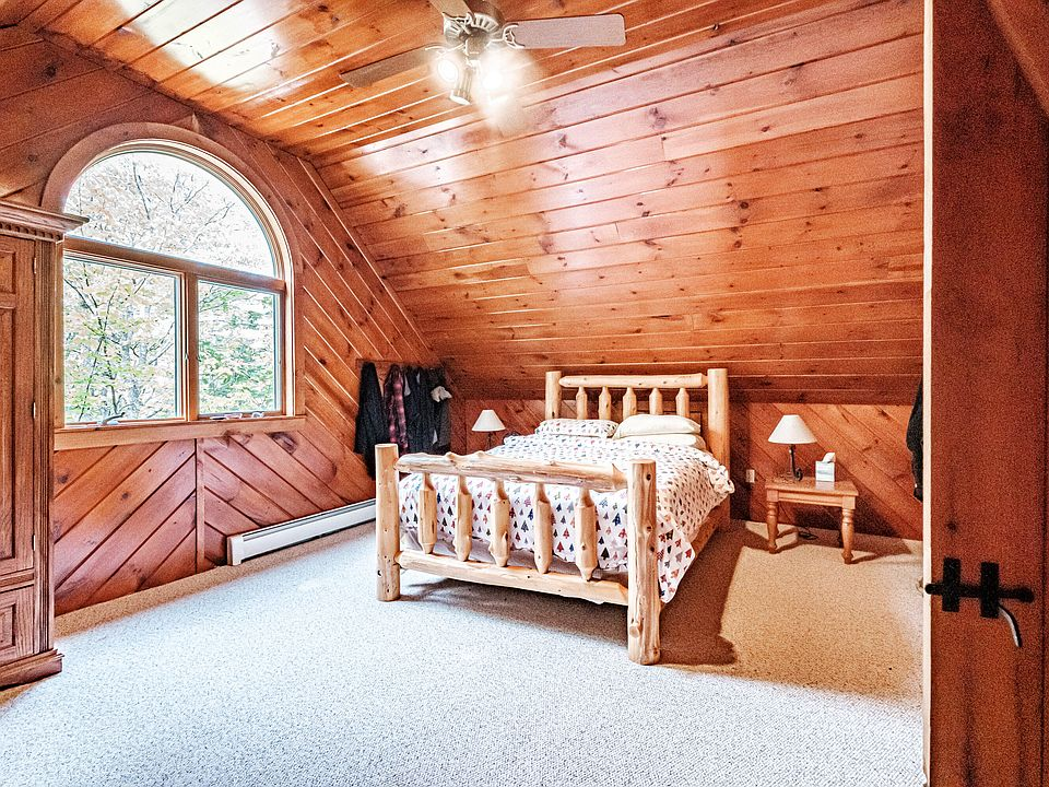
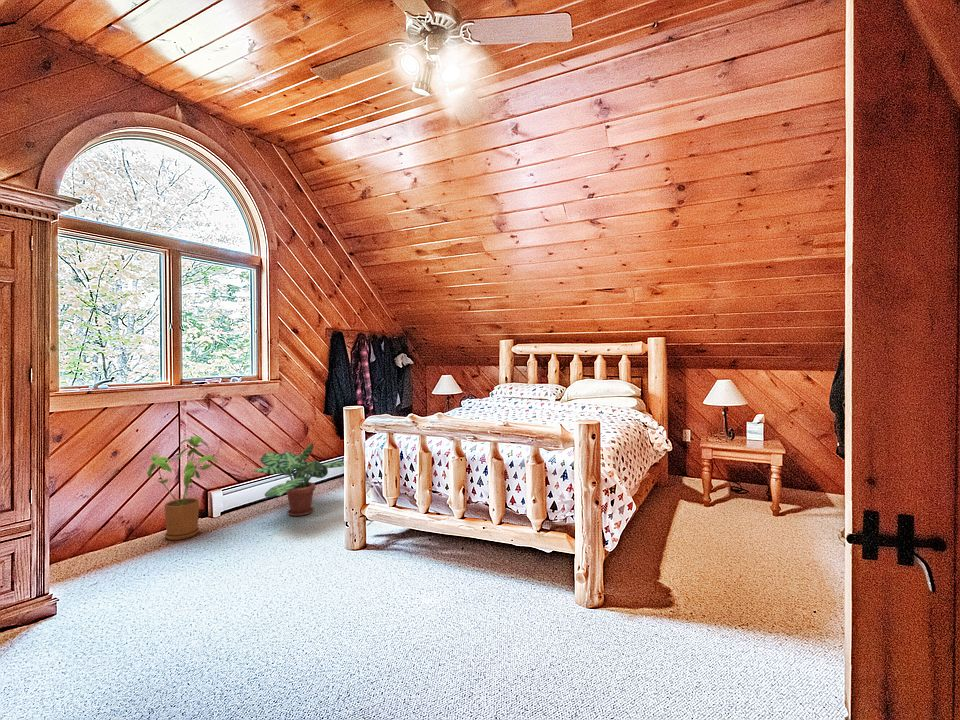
+ potted plant (294, 476)
+ house plant (187, 486)
